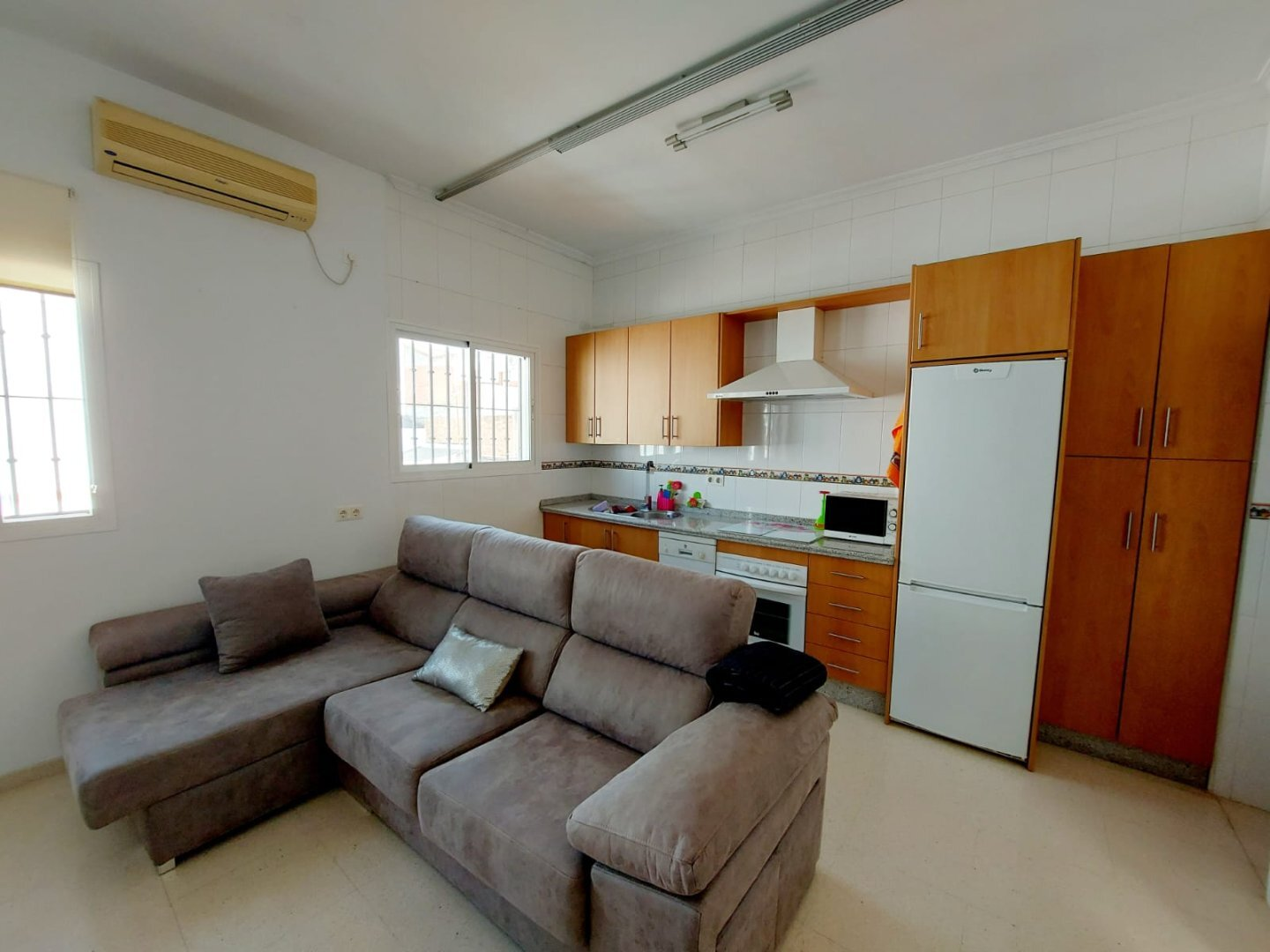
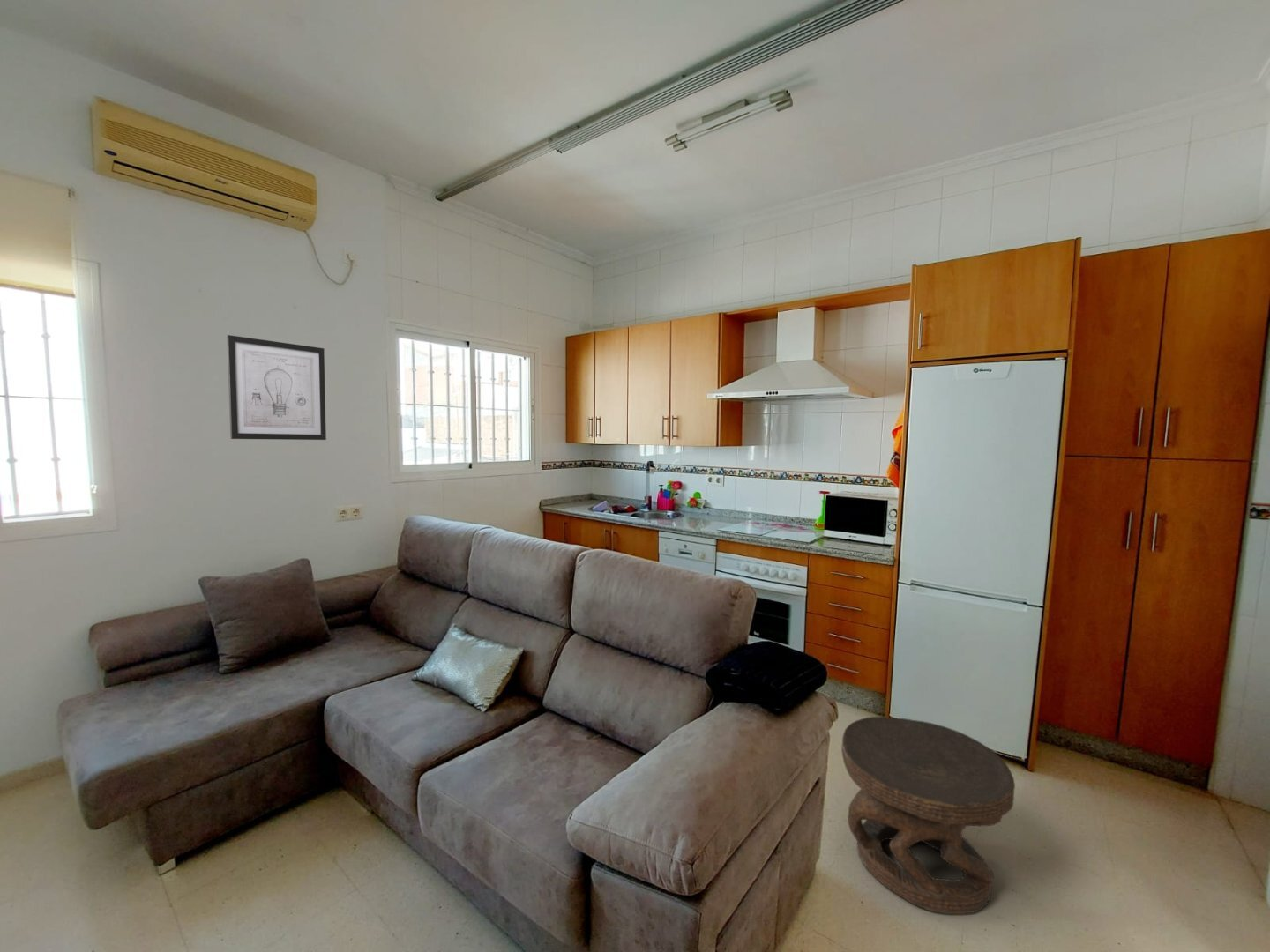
+ wall art (280, 390)
+ carved stool (923, 809)
